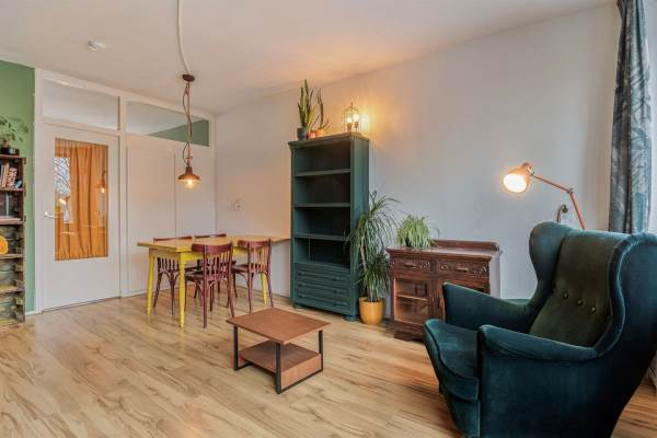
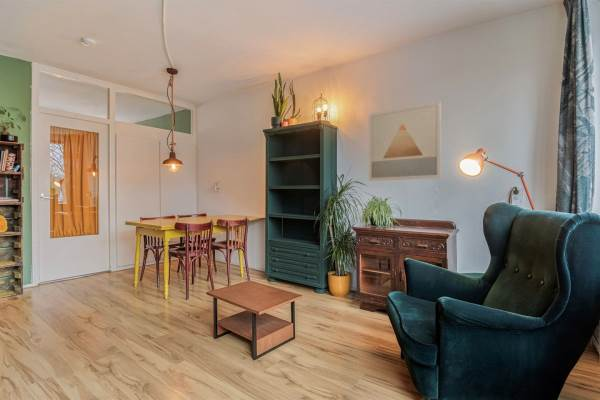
+ wall art (402, 143)
